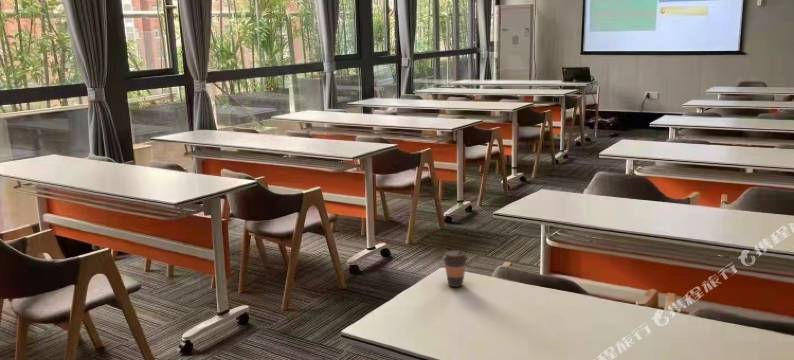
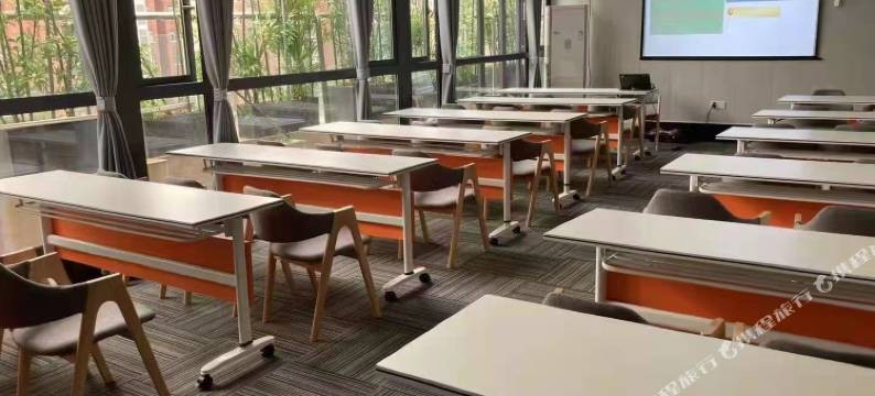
- coffee cup (455, 269)
